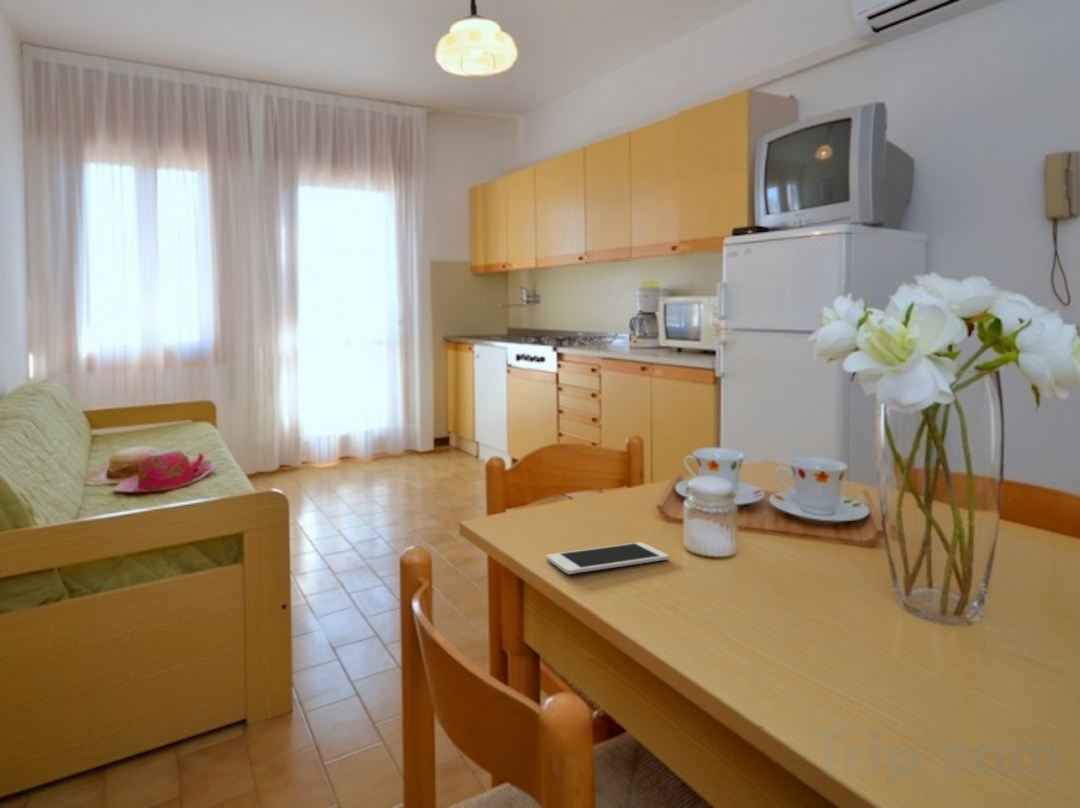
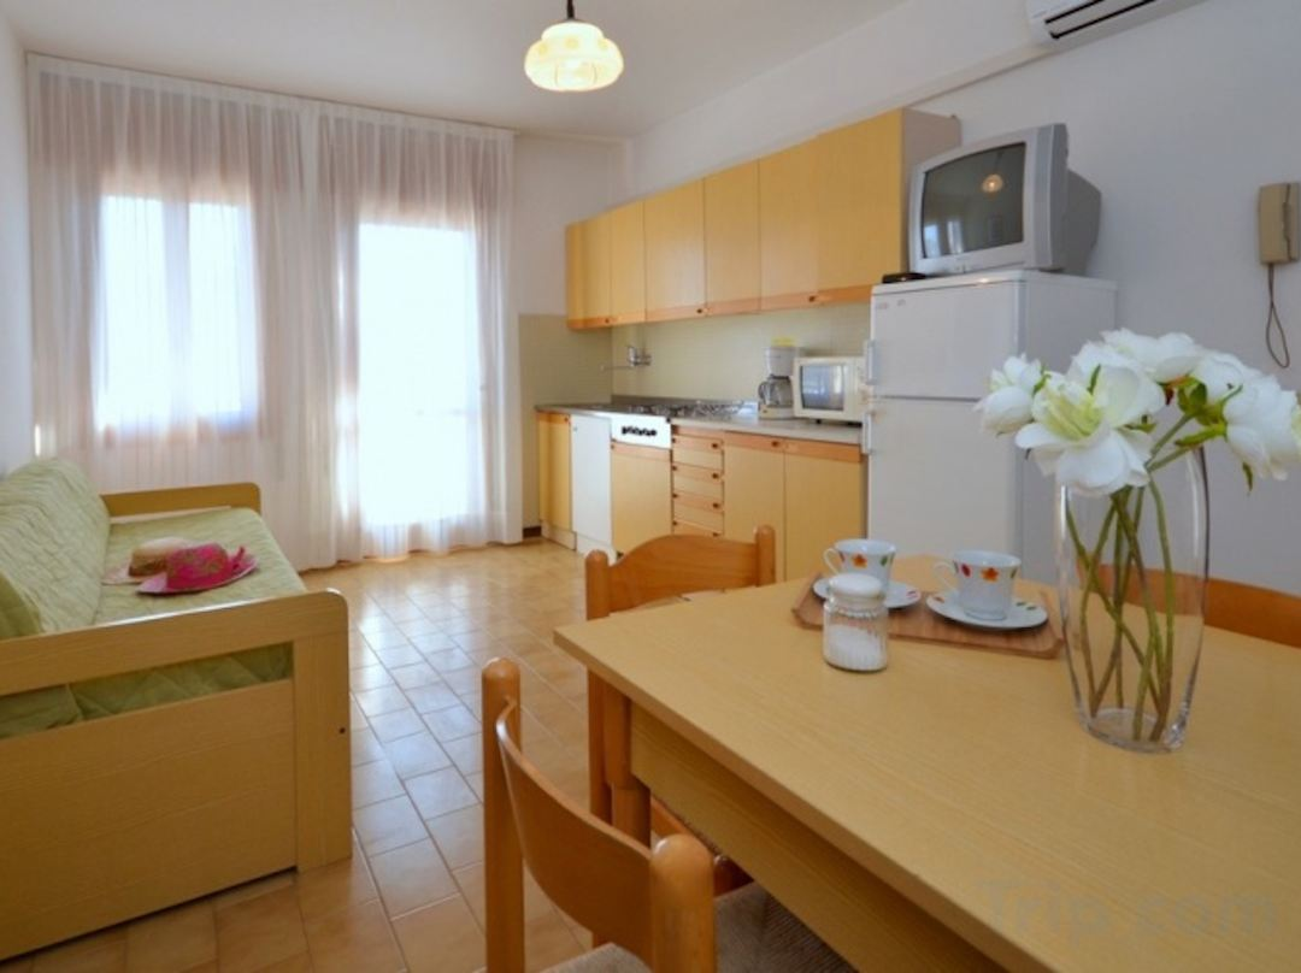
- cell phone (607, 557)
